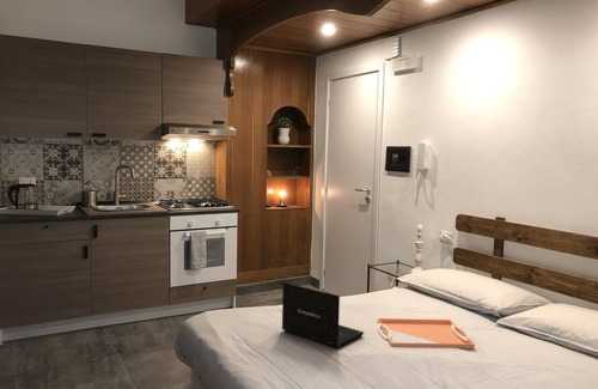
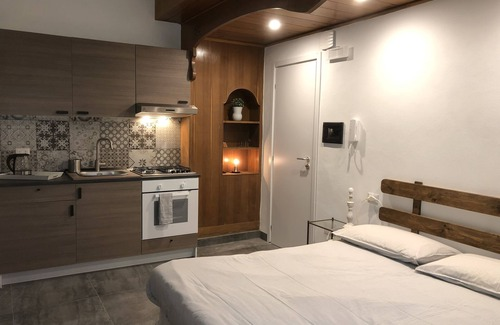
- serving tray (422, 332)
- laptop (323, 309)
